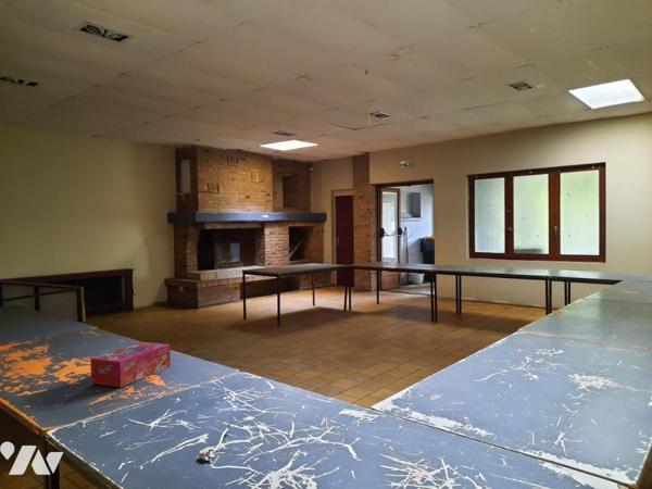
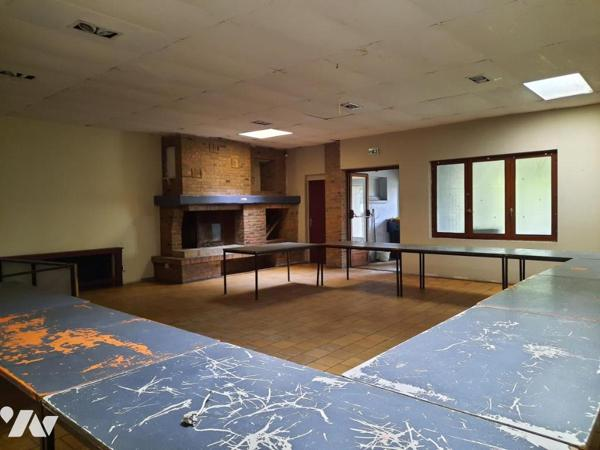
- tissue box (133, 362)
